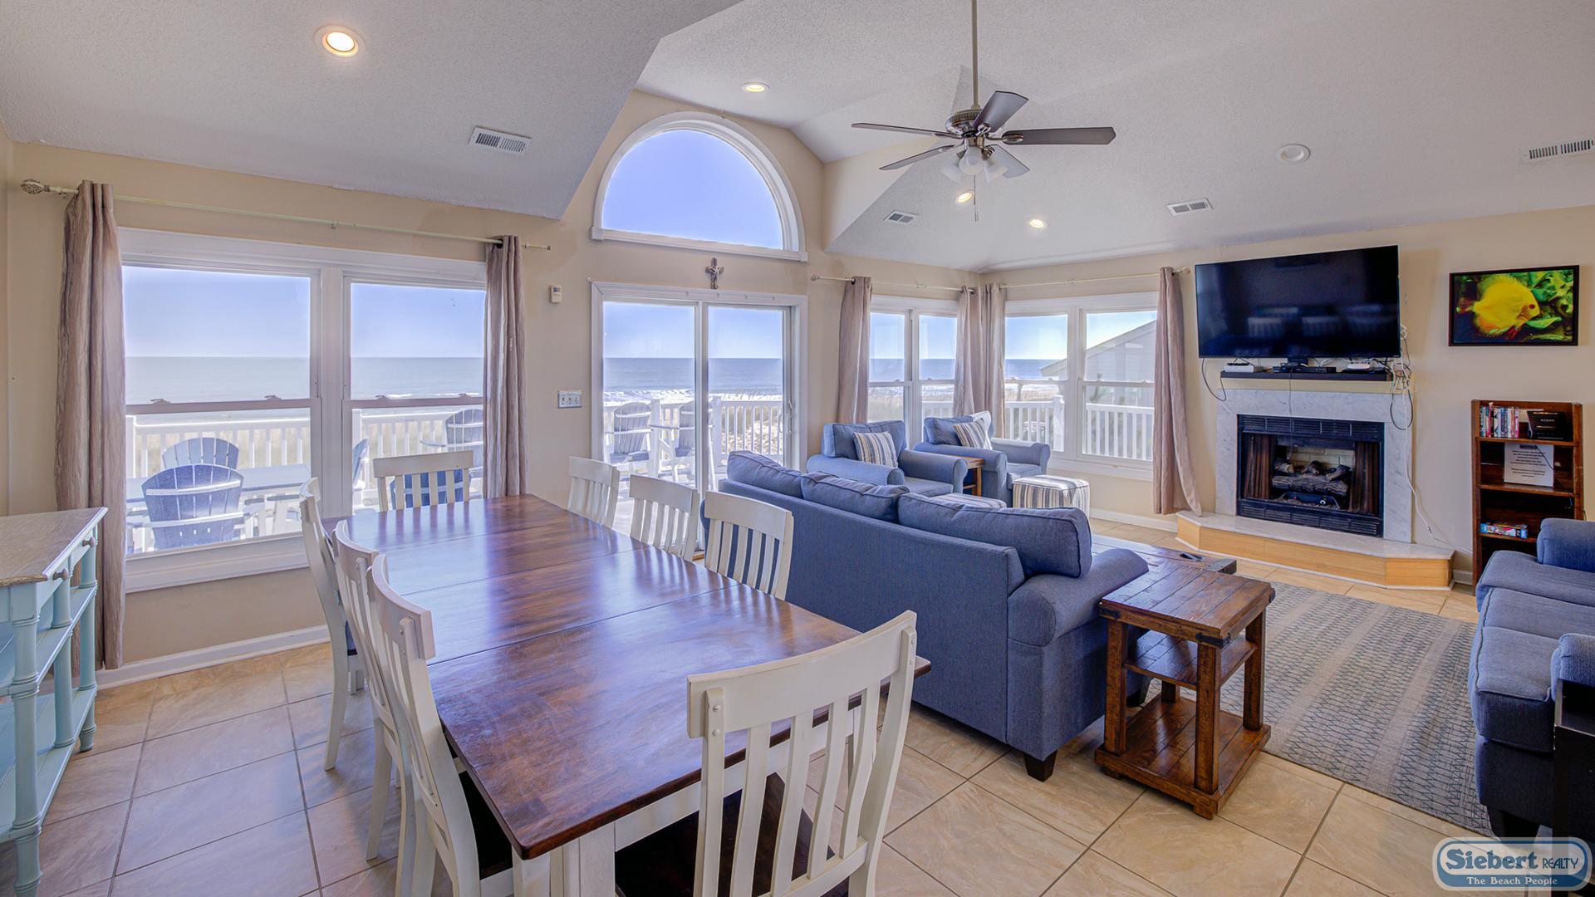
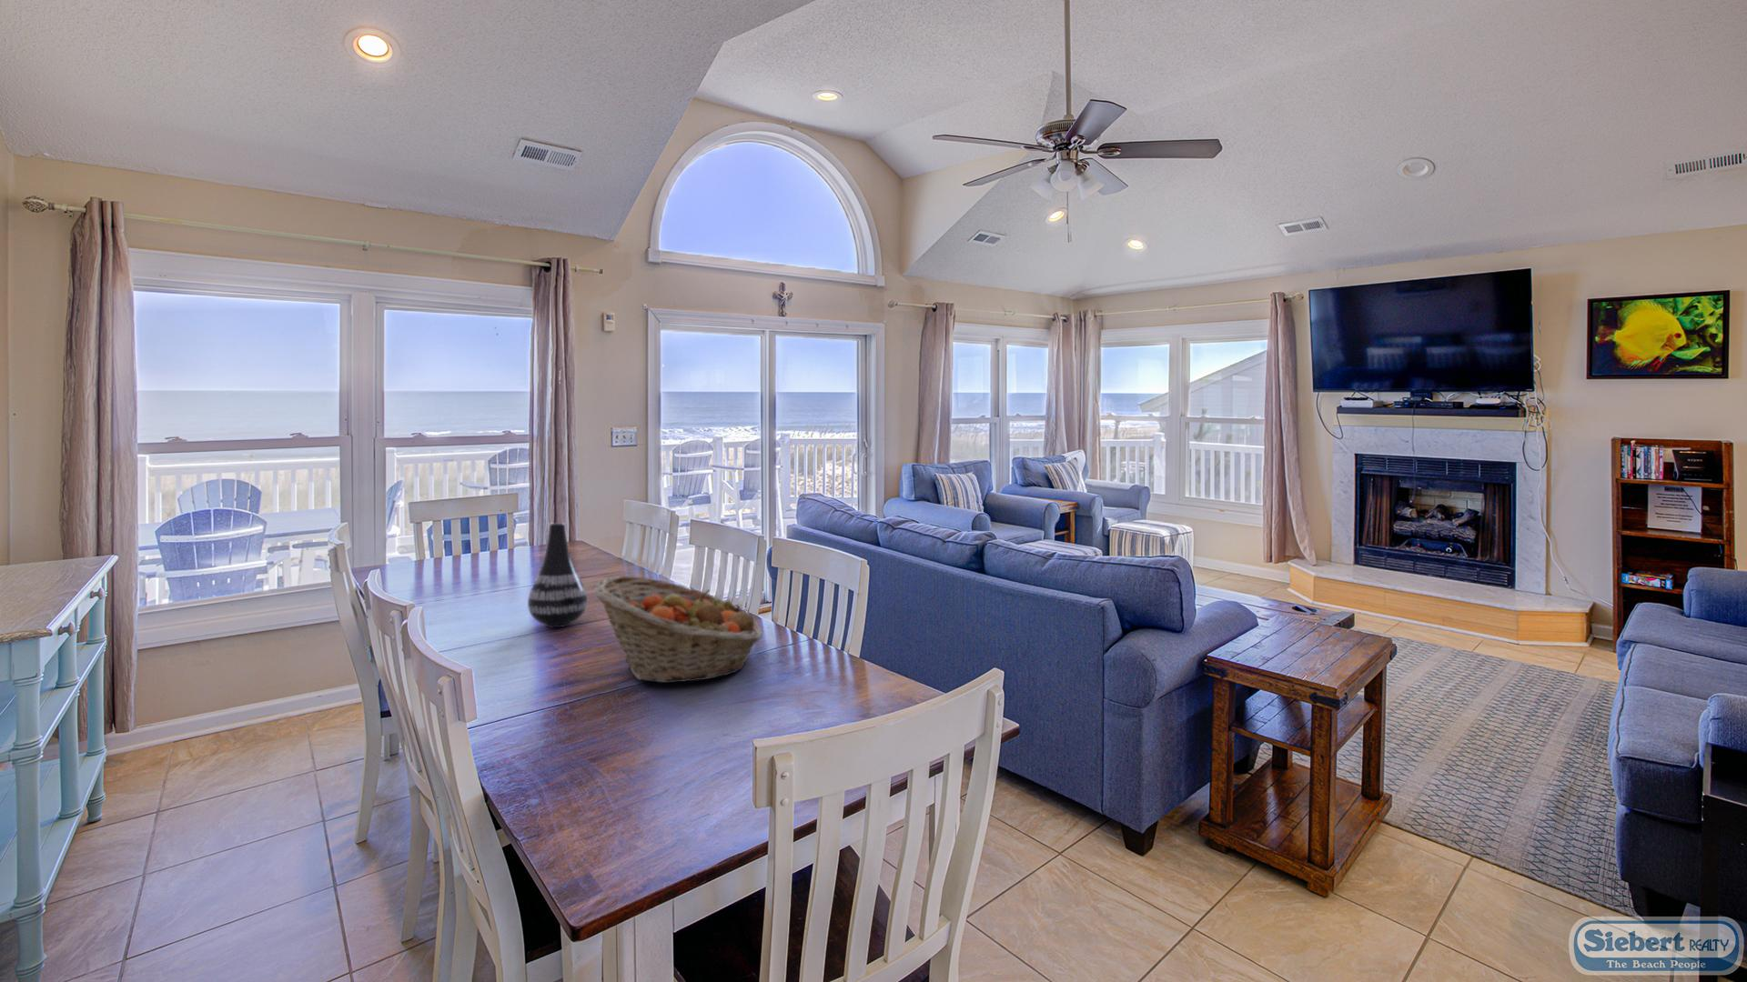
+ fruit basket (680, 622)
+ vase (557, 574)
